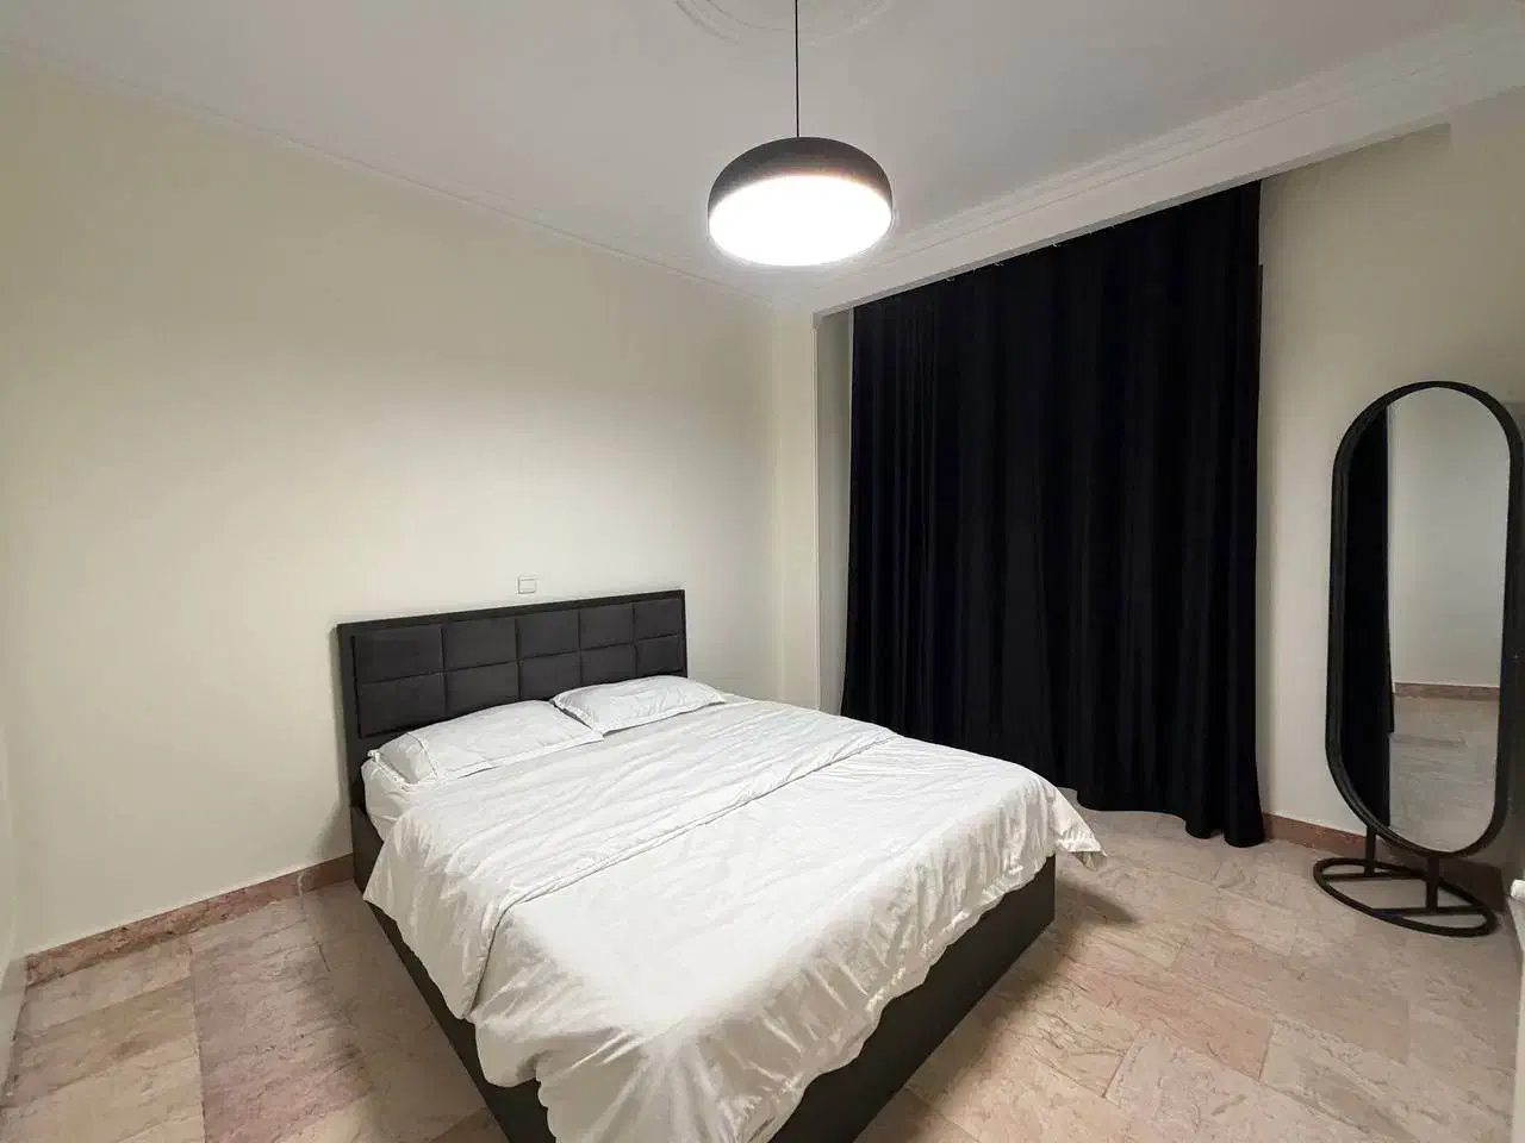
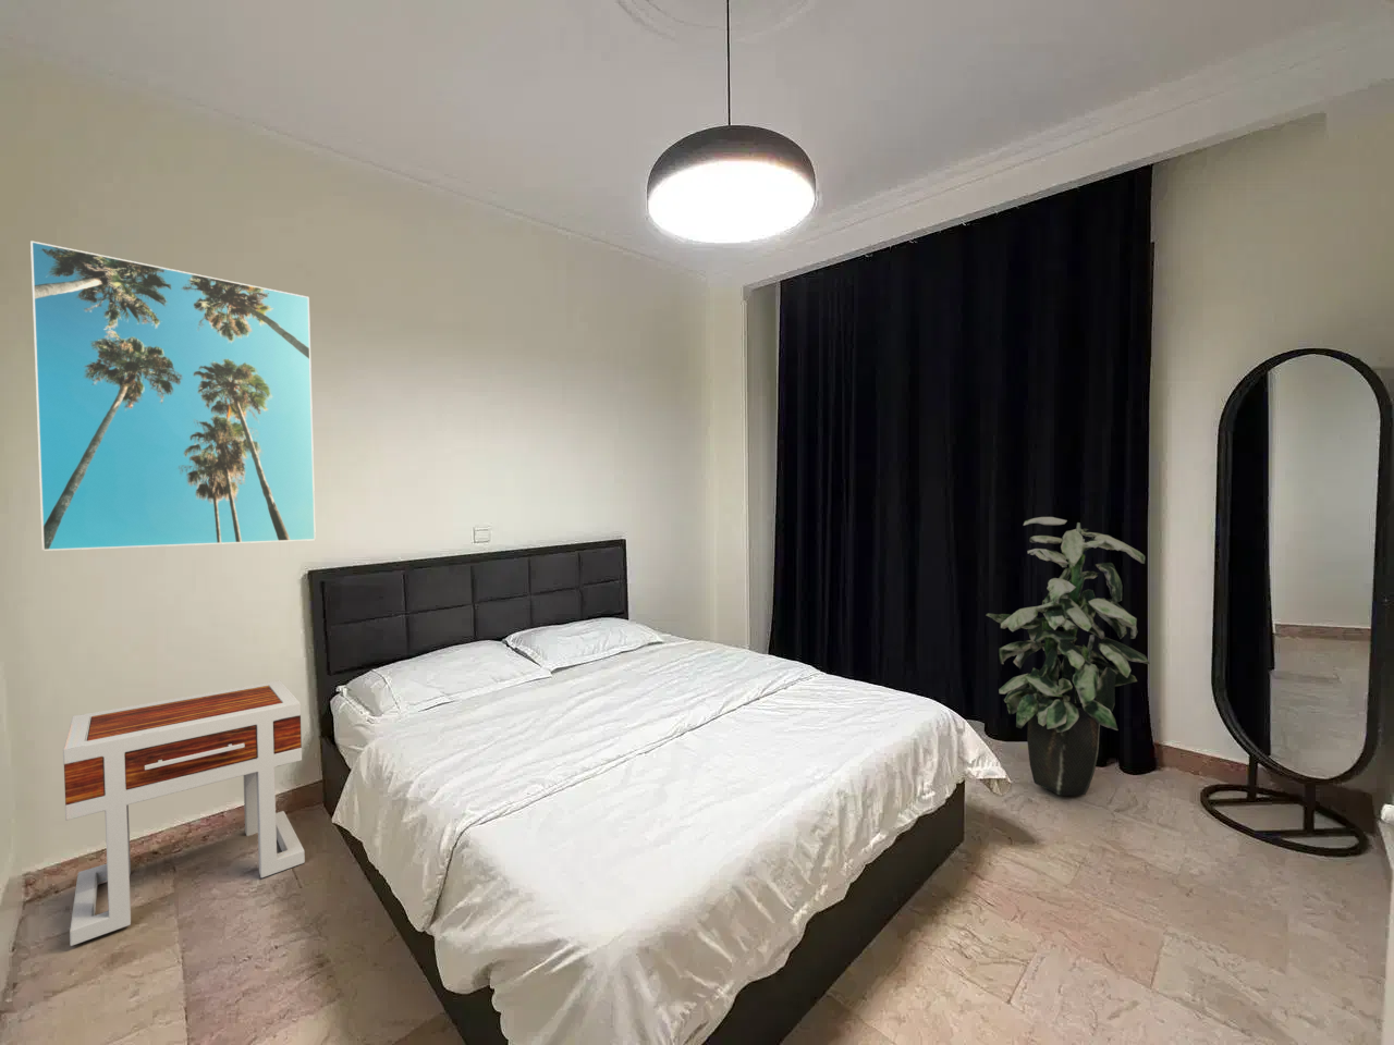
+ side table (191, 788)
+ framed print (191, 409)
+ indoor plant (1060, 651)
